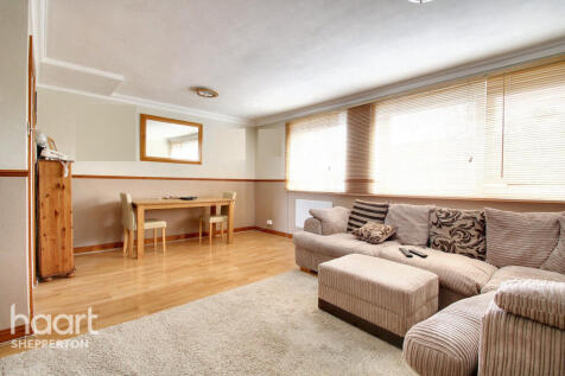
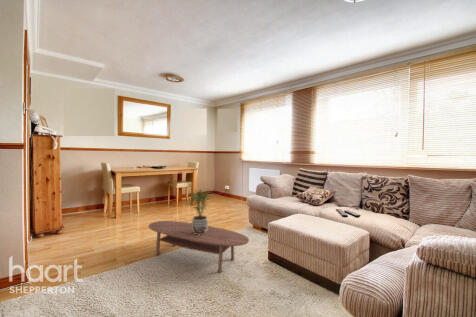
+ coffee table (194, 243)
+ potted plant (199, 210)
